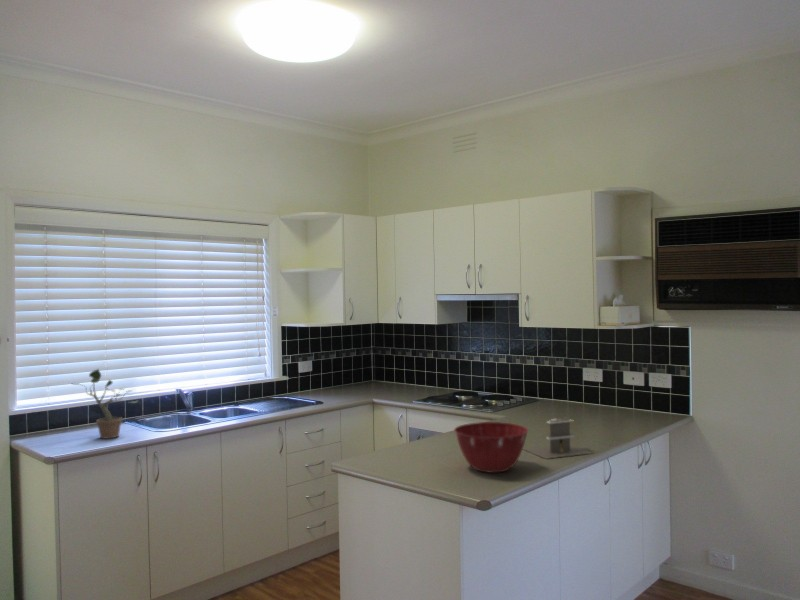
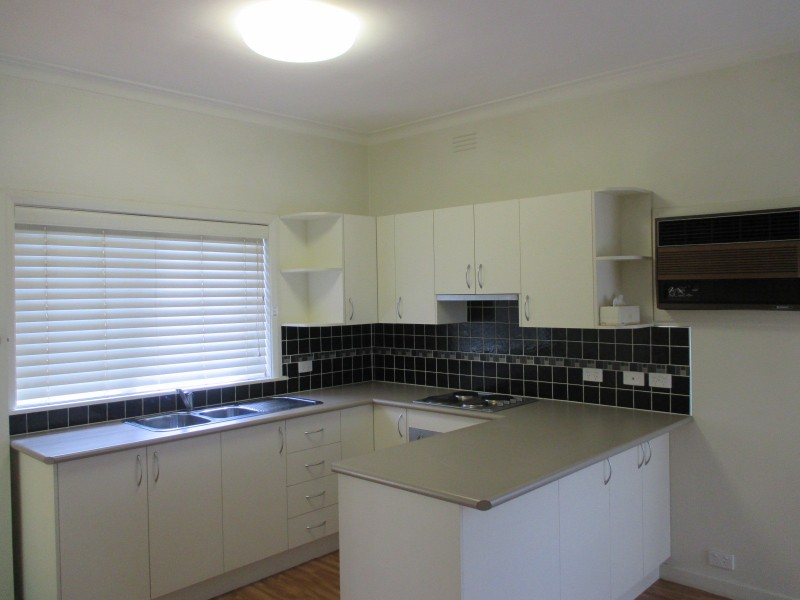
- toaster (557, 434)
- potted plant (106, 402)
- mixing bowl (491, 448)
